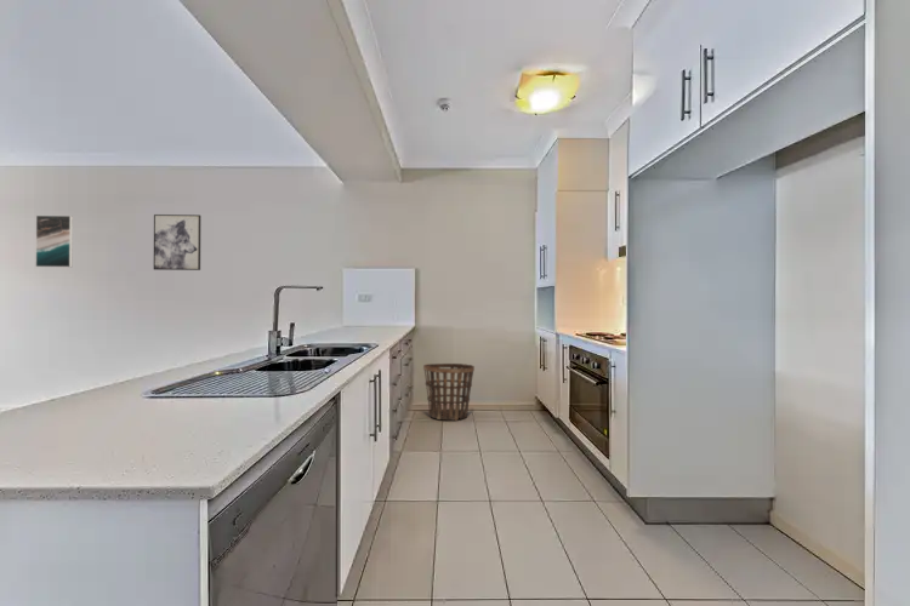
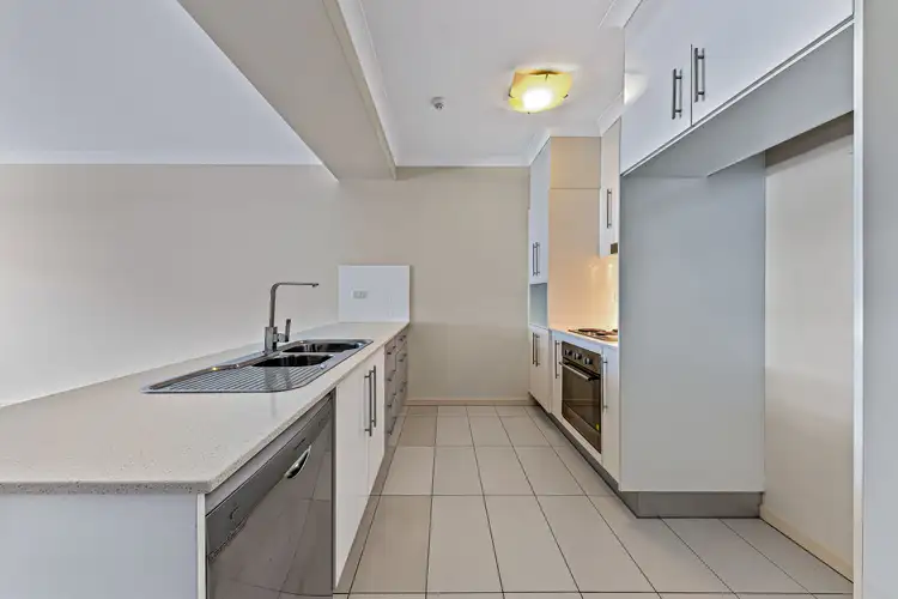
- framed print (53, 241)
- basket (450, 390)
- wall art (177, 242)
